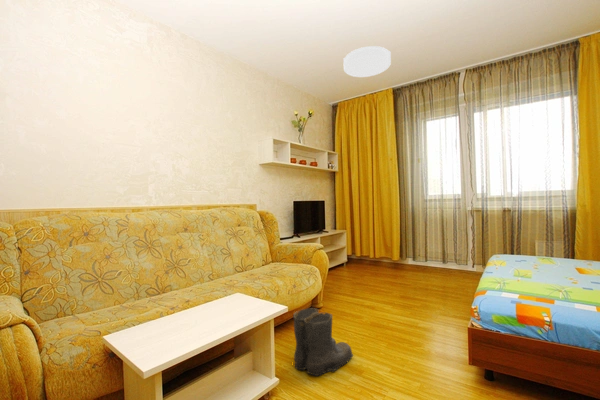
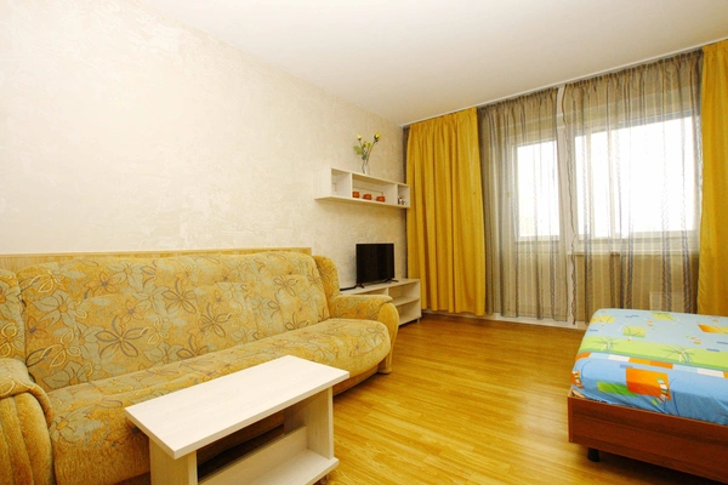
- ceiling light (366, 61)
- boots (322, 335)
